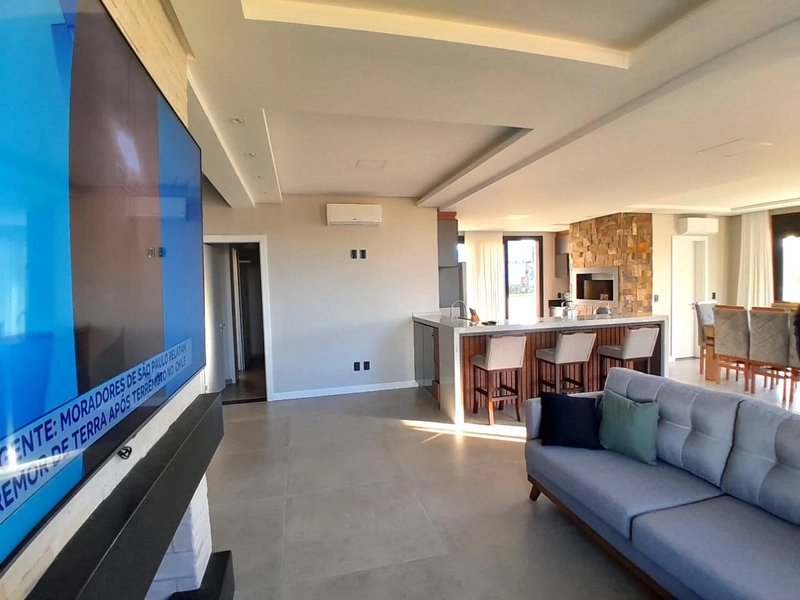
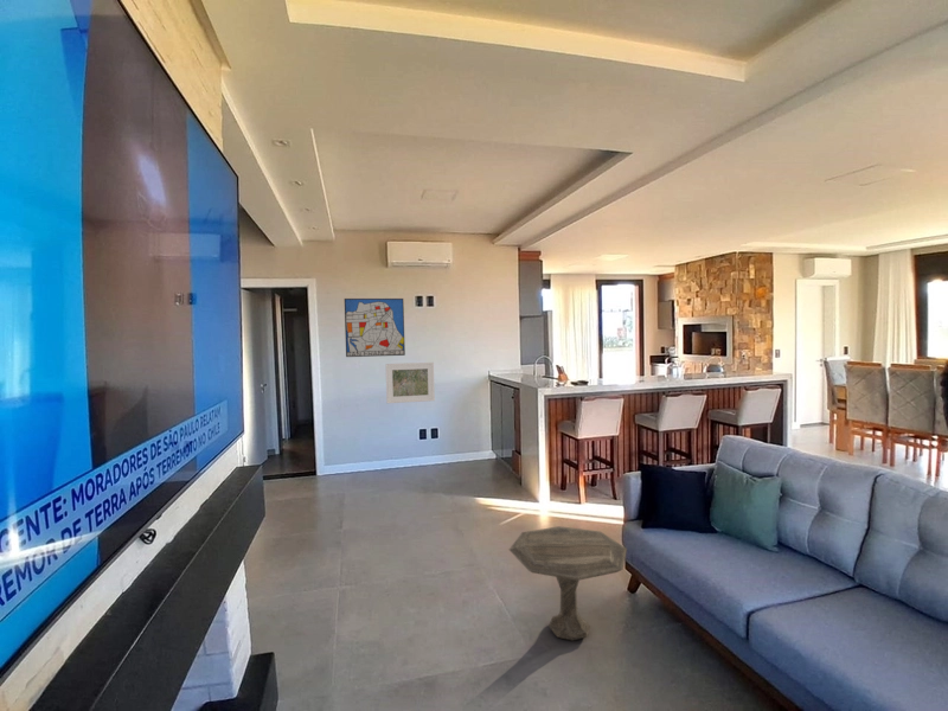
+ side table (568, 587)
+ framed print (410, 382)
+ wall art (374, 327)
